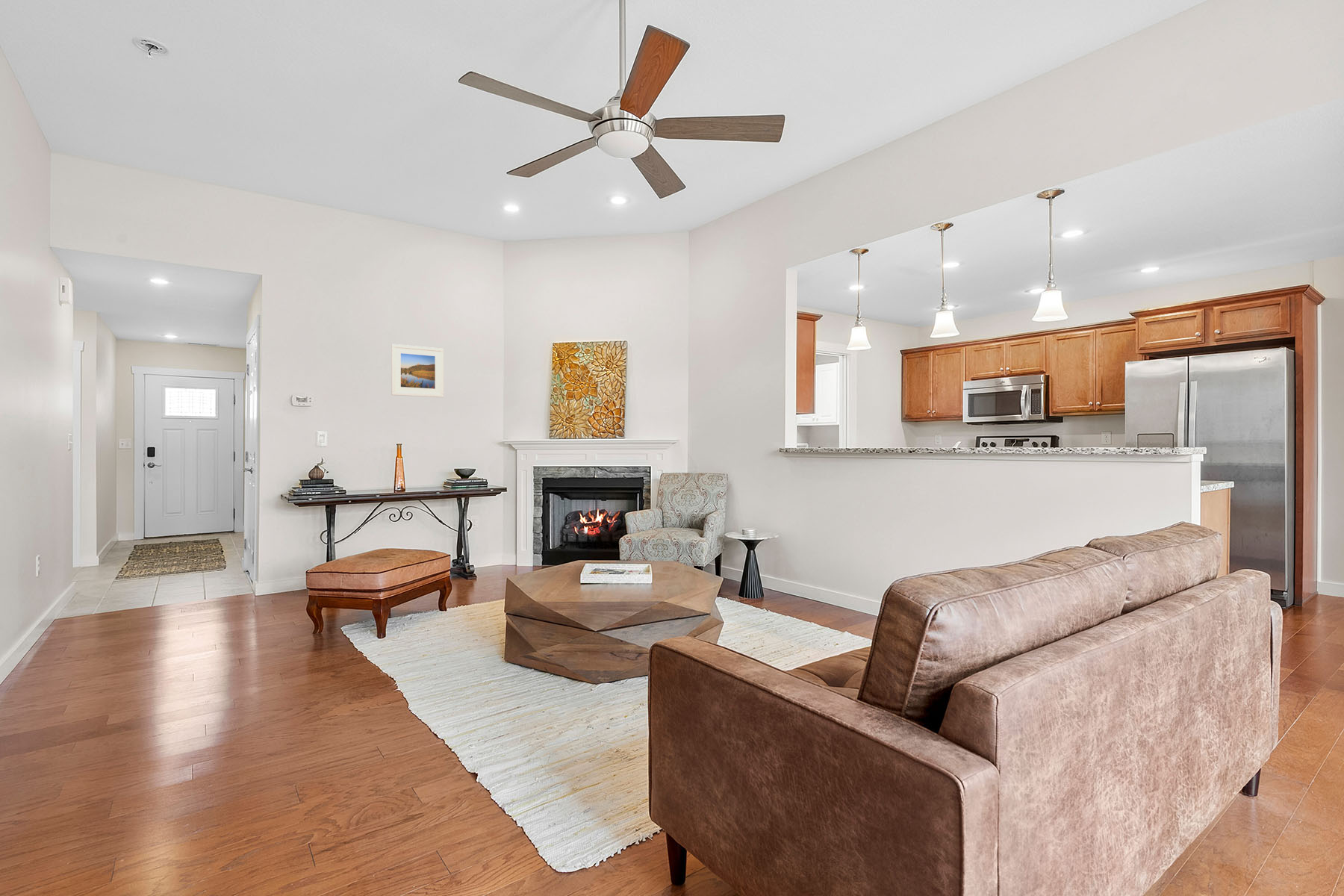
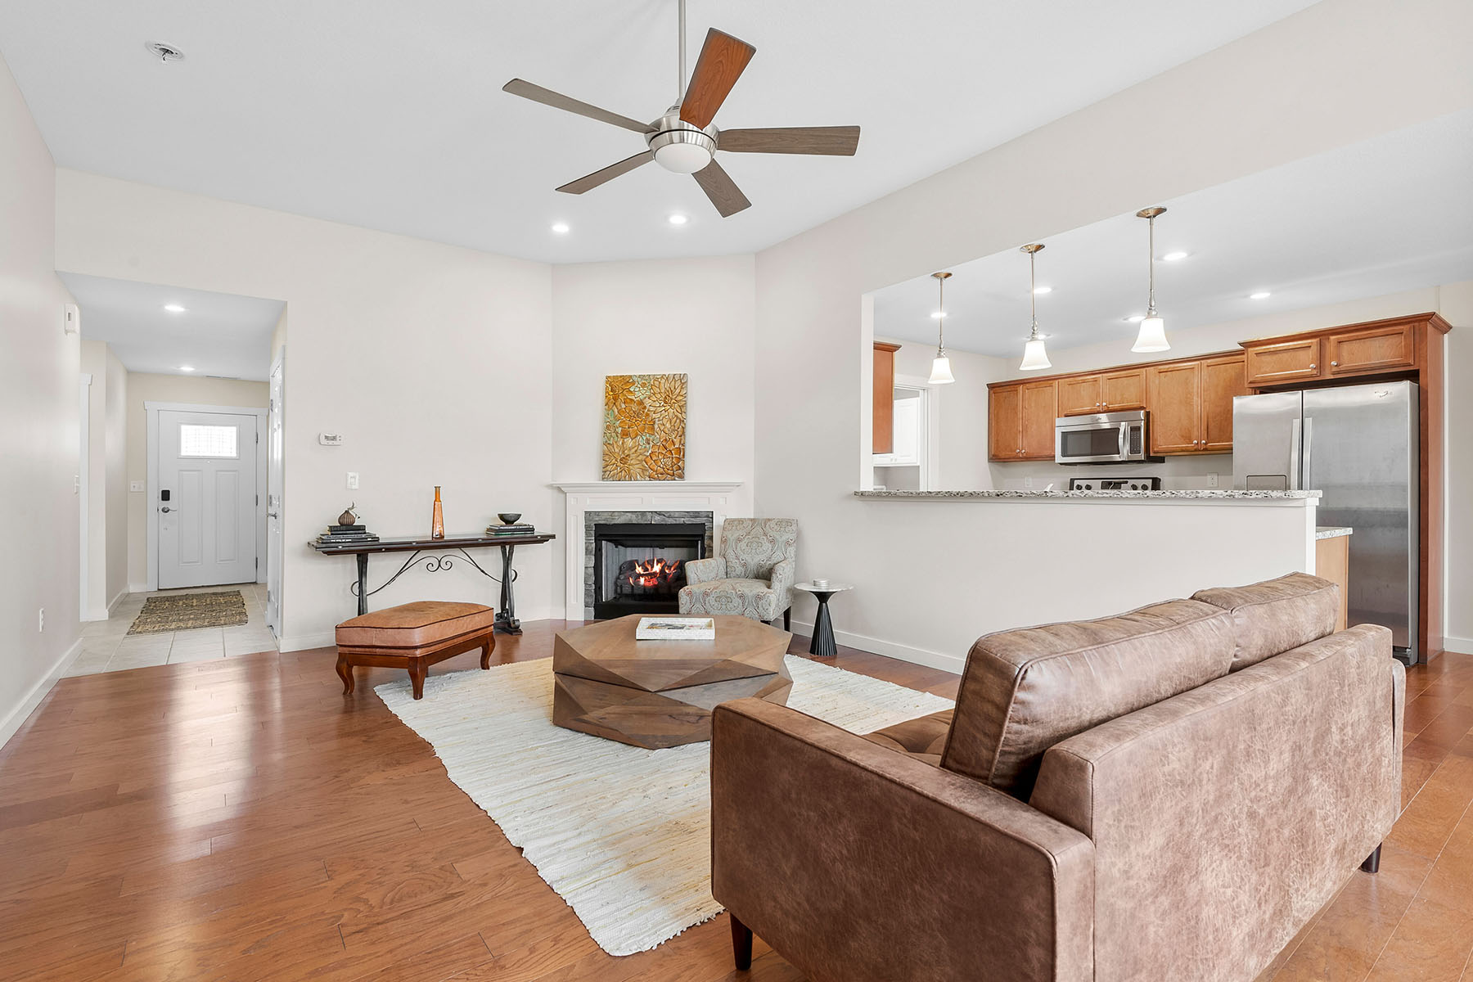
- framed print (417, 371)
